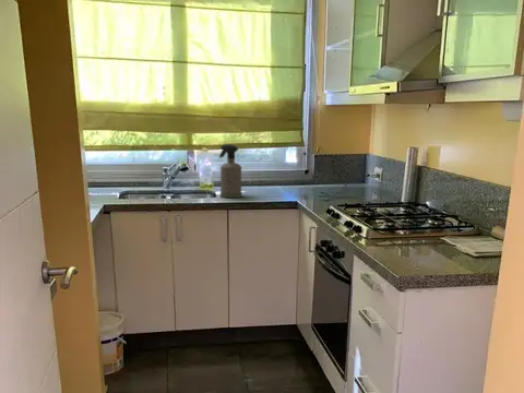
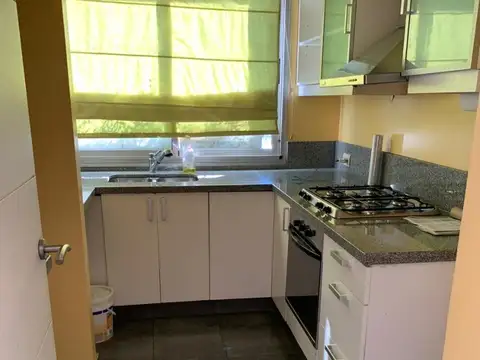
- spray bottle (229, 170)
